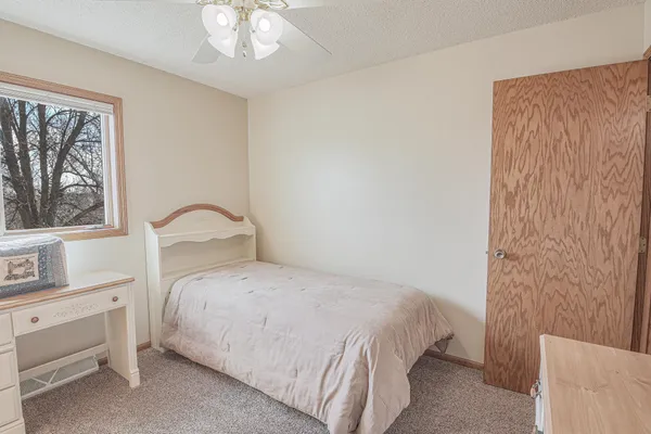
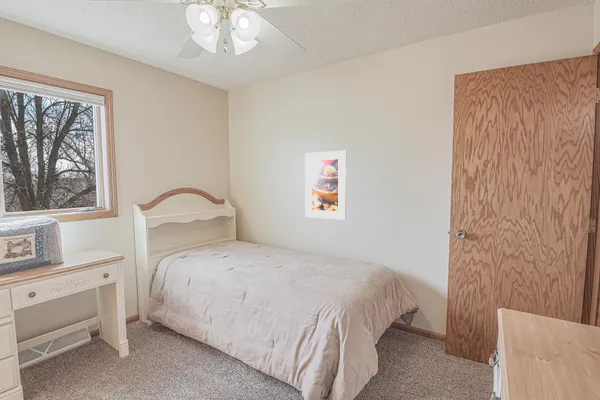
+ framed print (324, 185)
